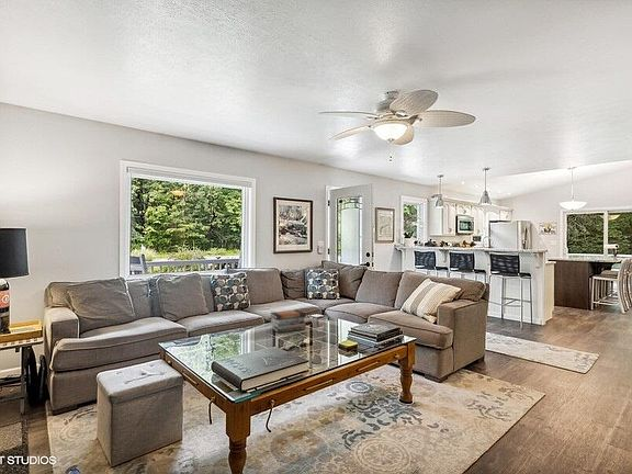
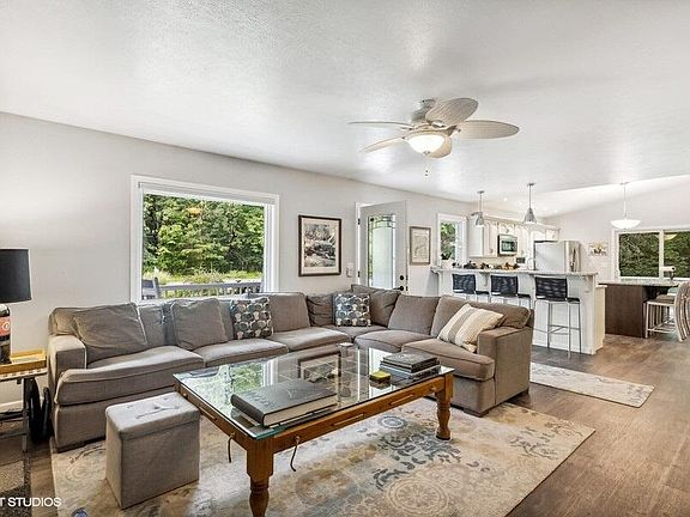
- book stack (287, 320)
